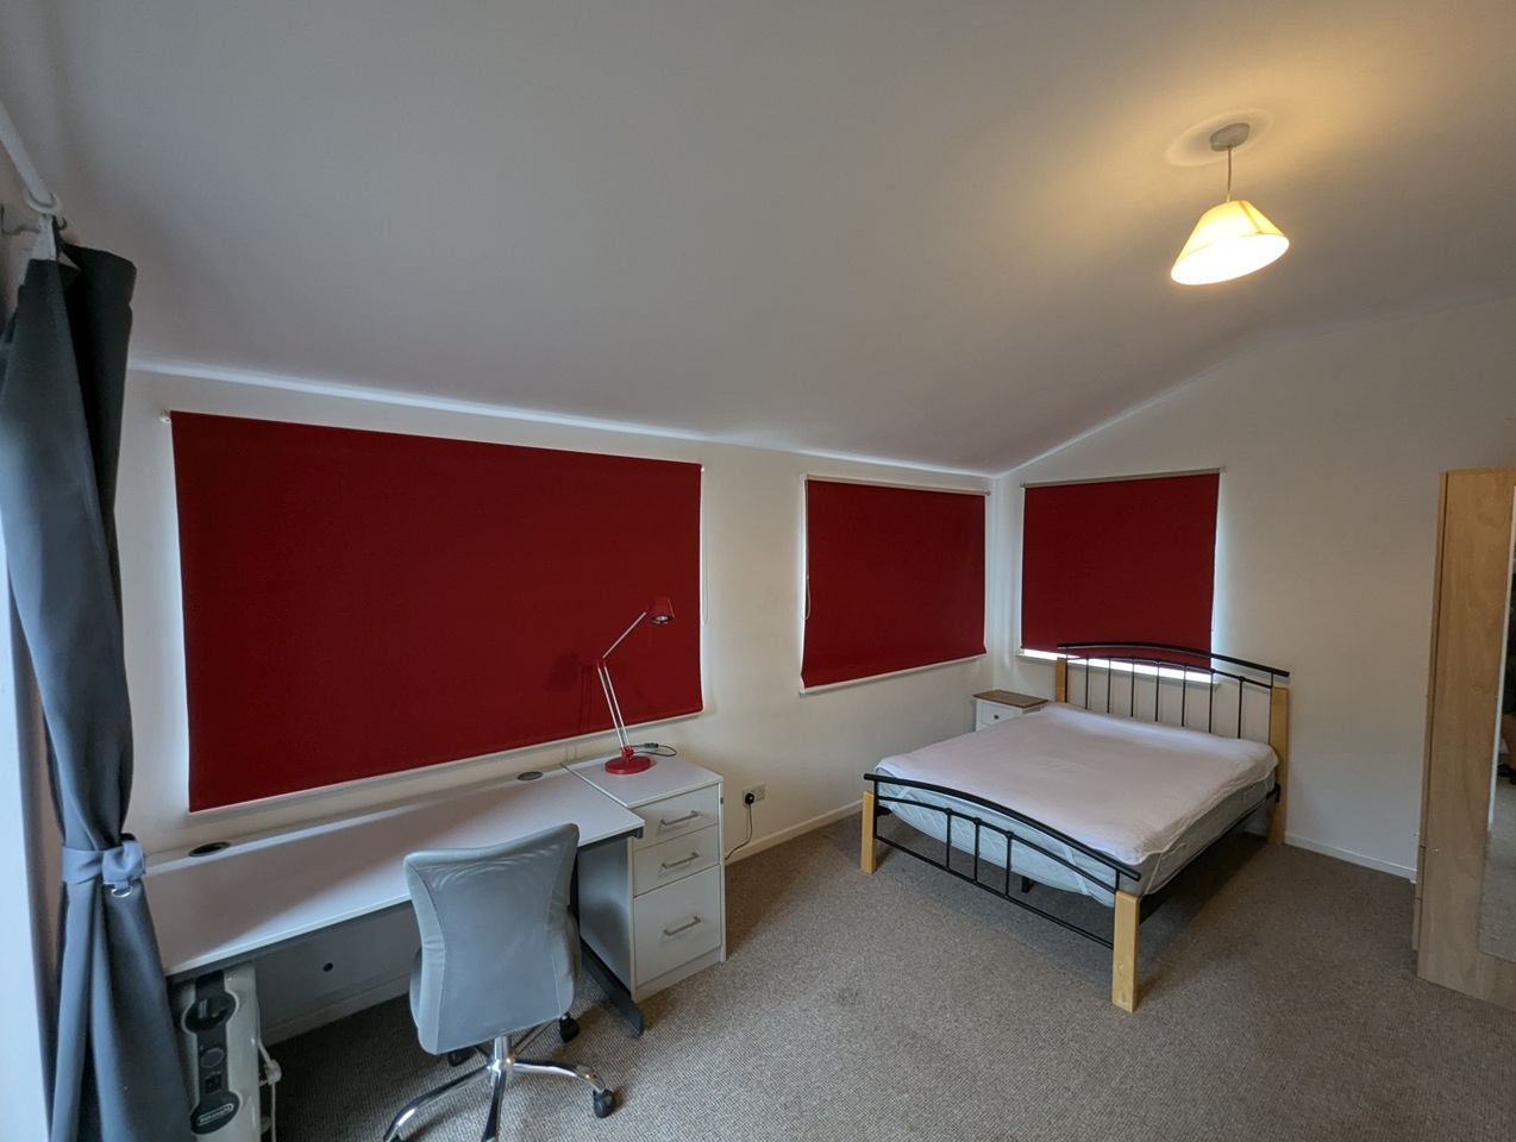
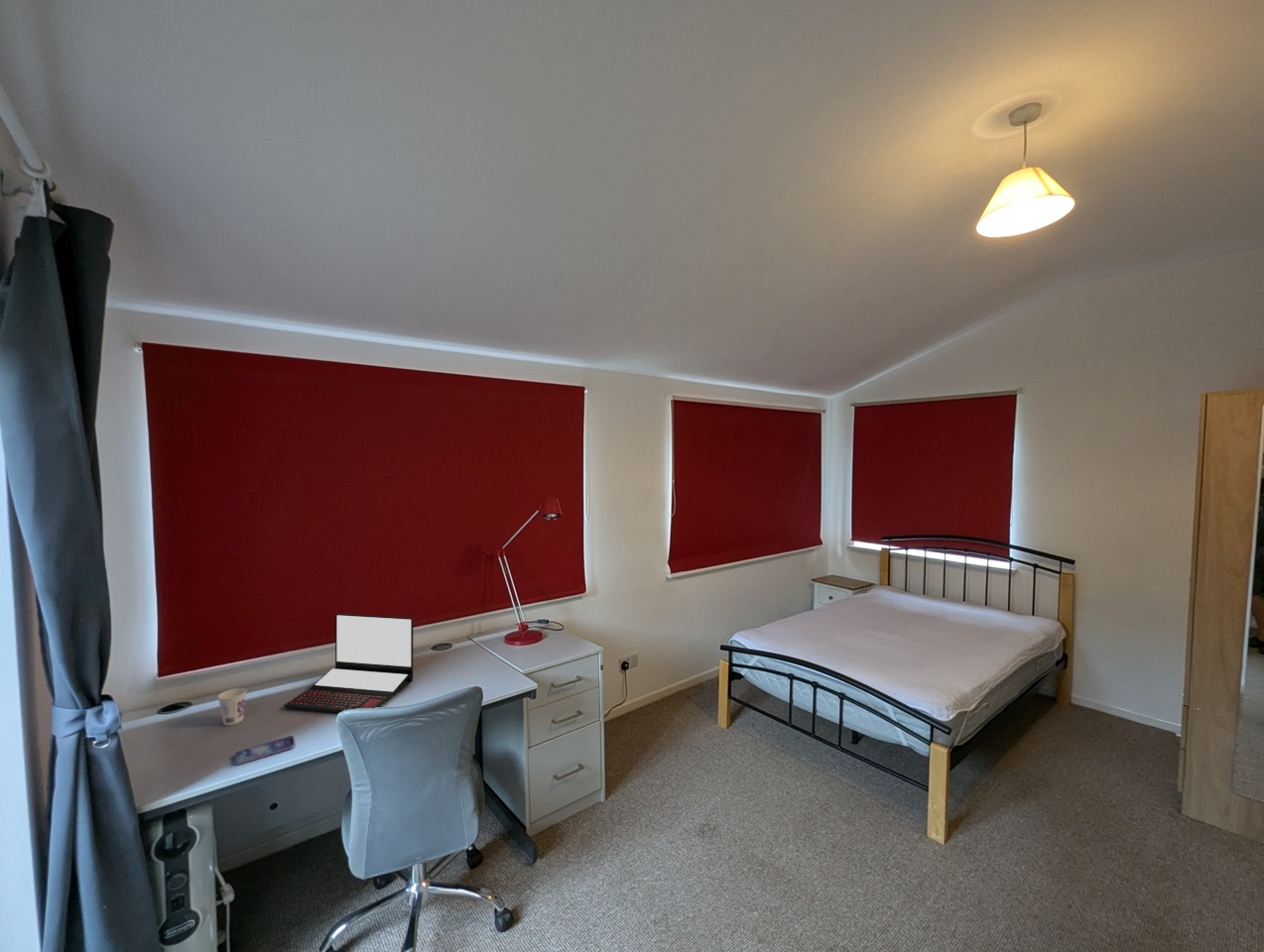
+ laptop (351, 660)
+ cup (232, 707)
+ smartphone (265, 750)
